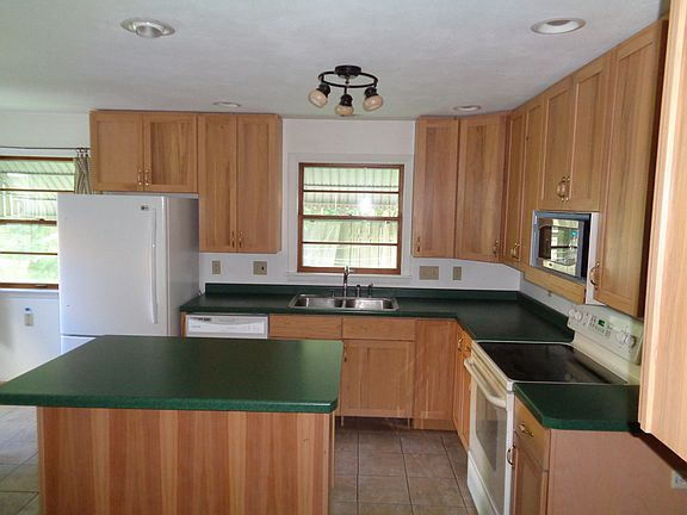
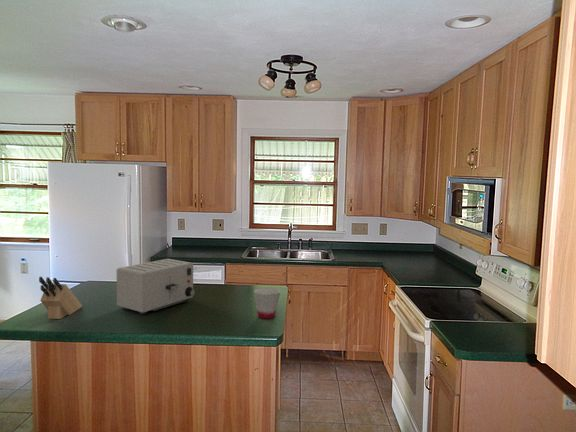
+ cup (266, 303)
+ knife block (60, 293)
+ toaster (158, 285)
